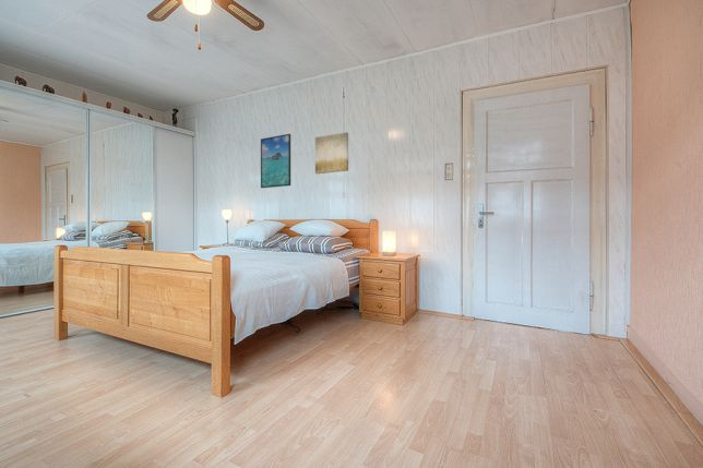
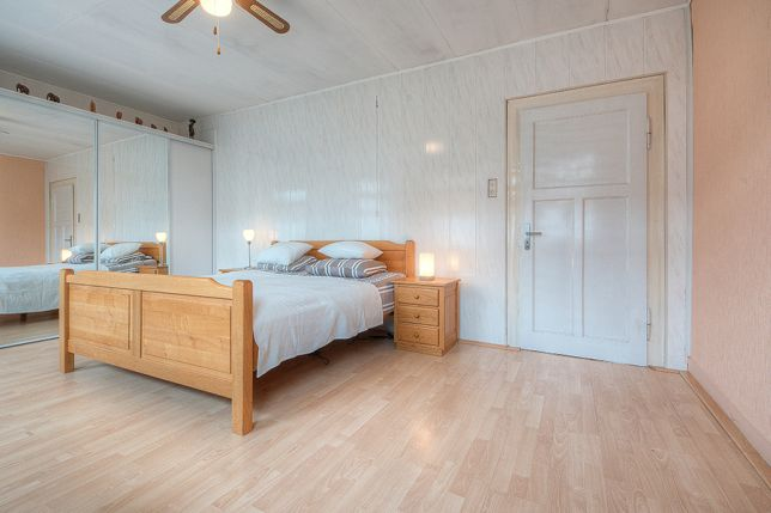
- wall art (331, 153)
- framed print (275, 161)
